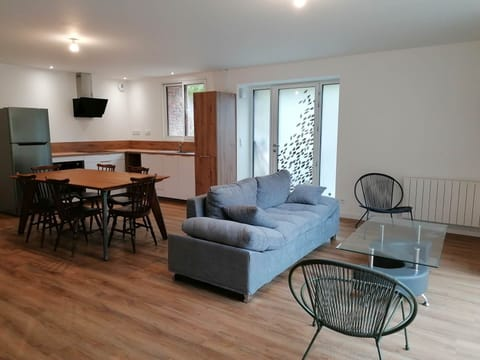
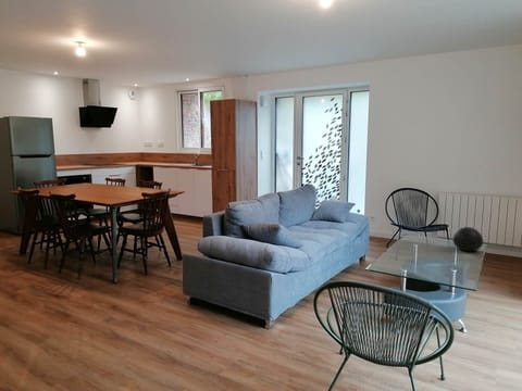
+ decorative ball (468, 238)
